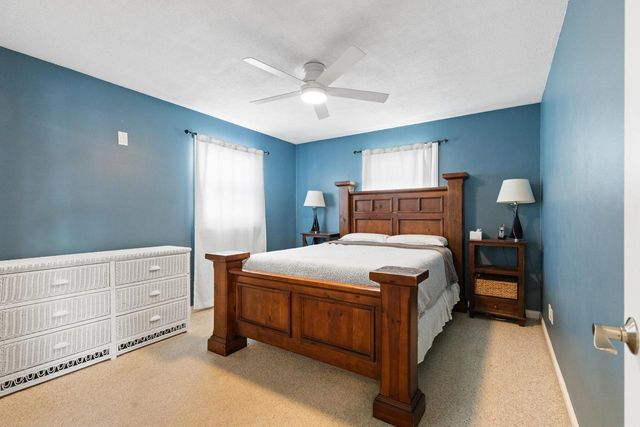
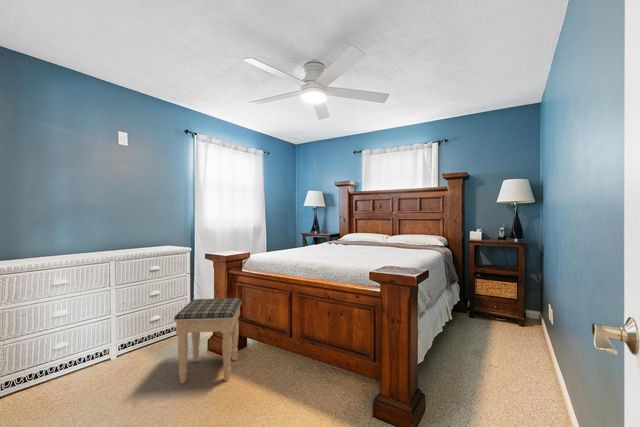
+ footstool (210, 331)
